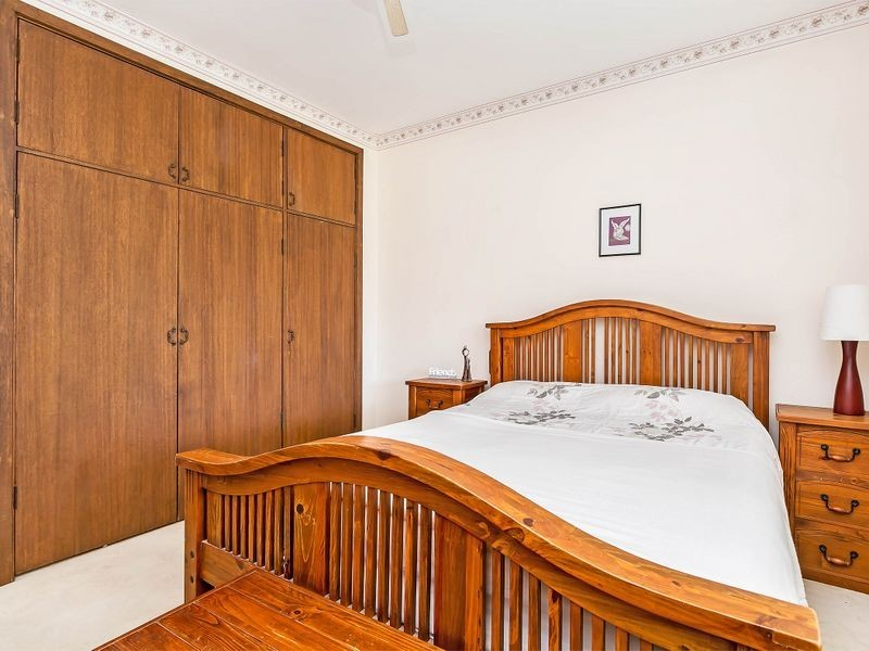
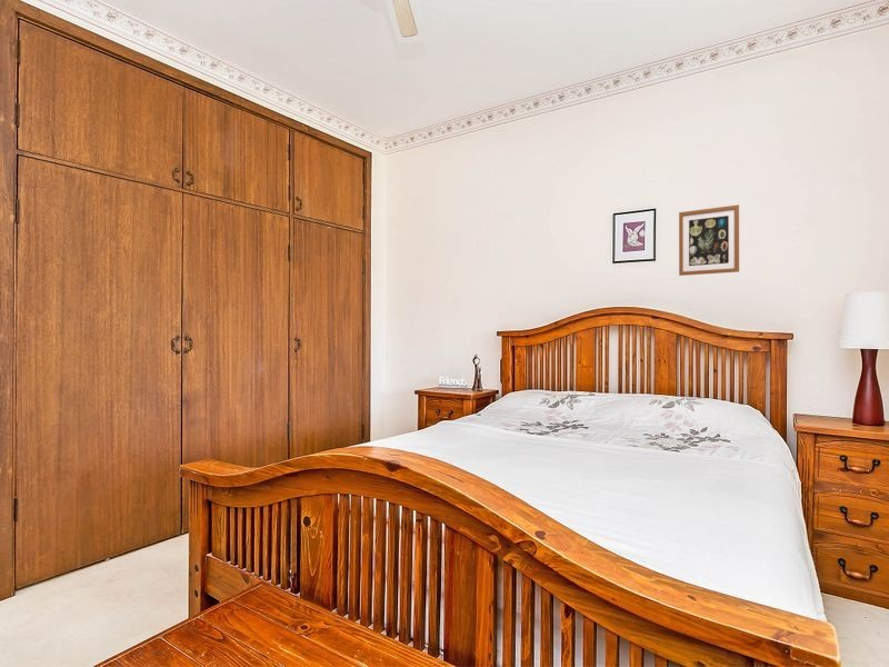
+ wall art (708, 241)
